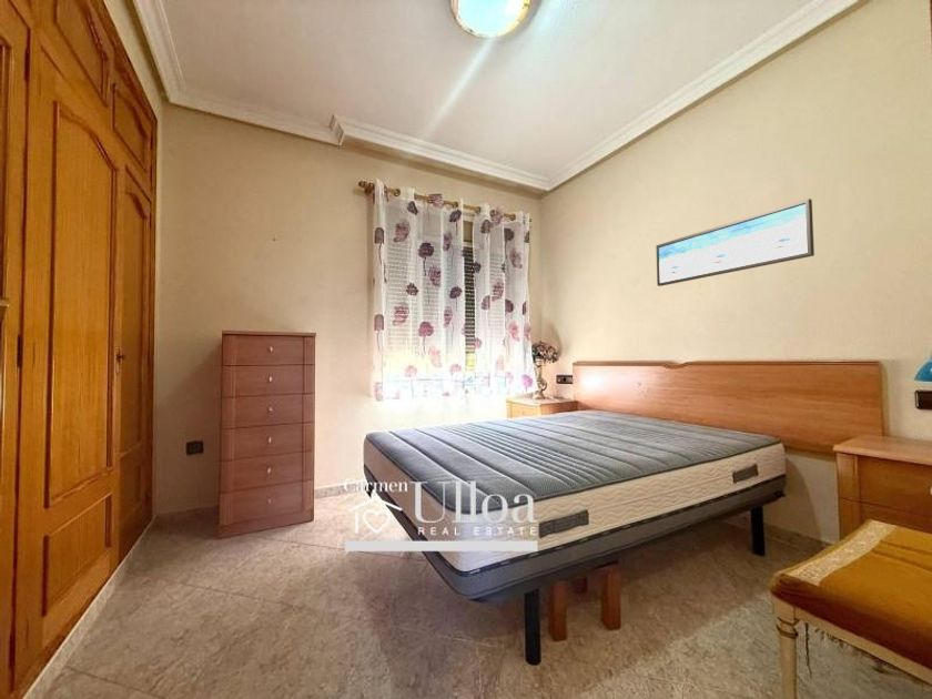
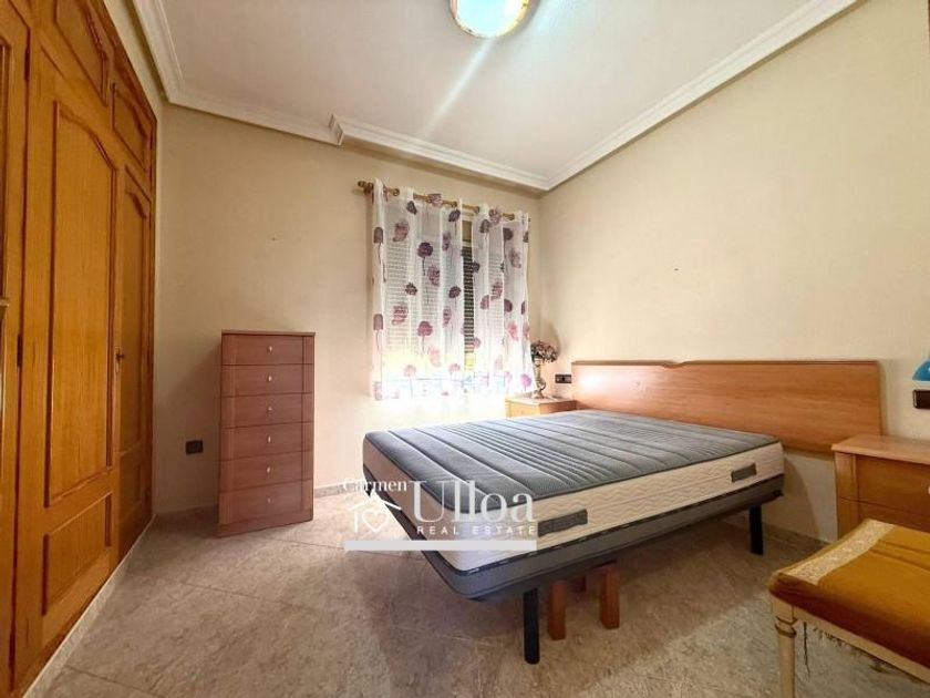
- wall art (721, 250)
